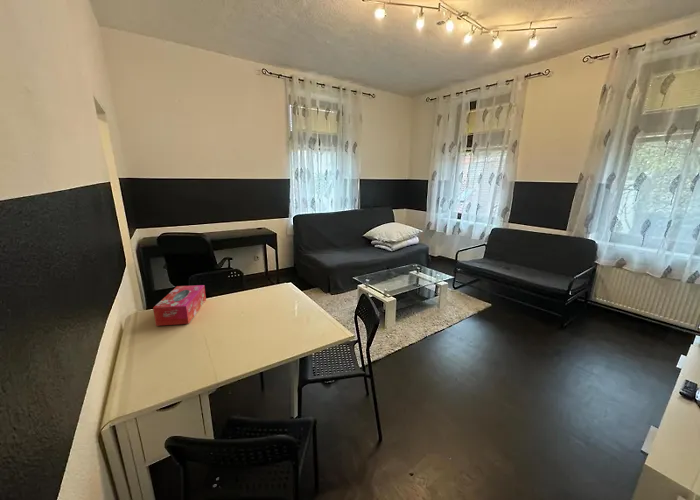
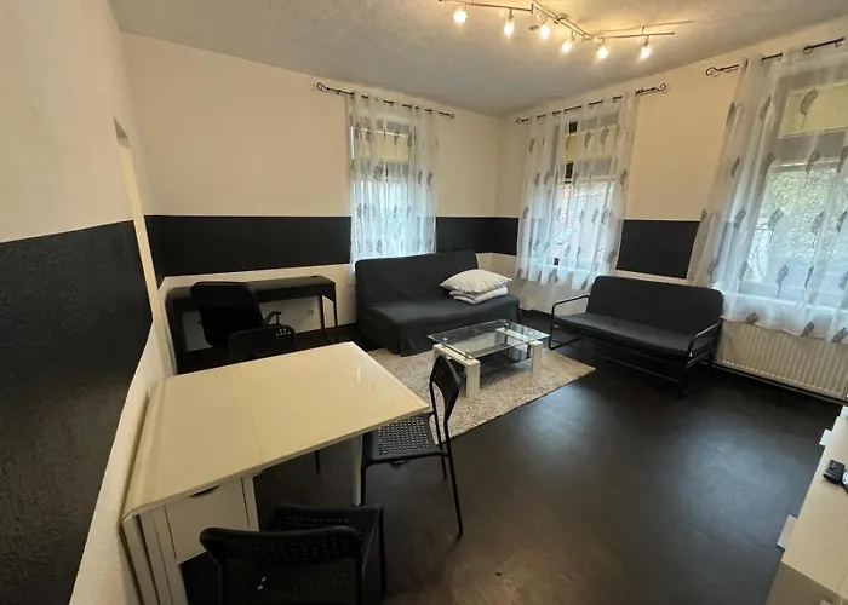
- tissue box (182, 303)
